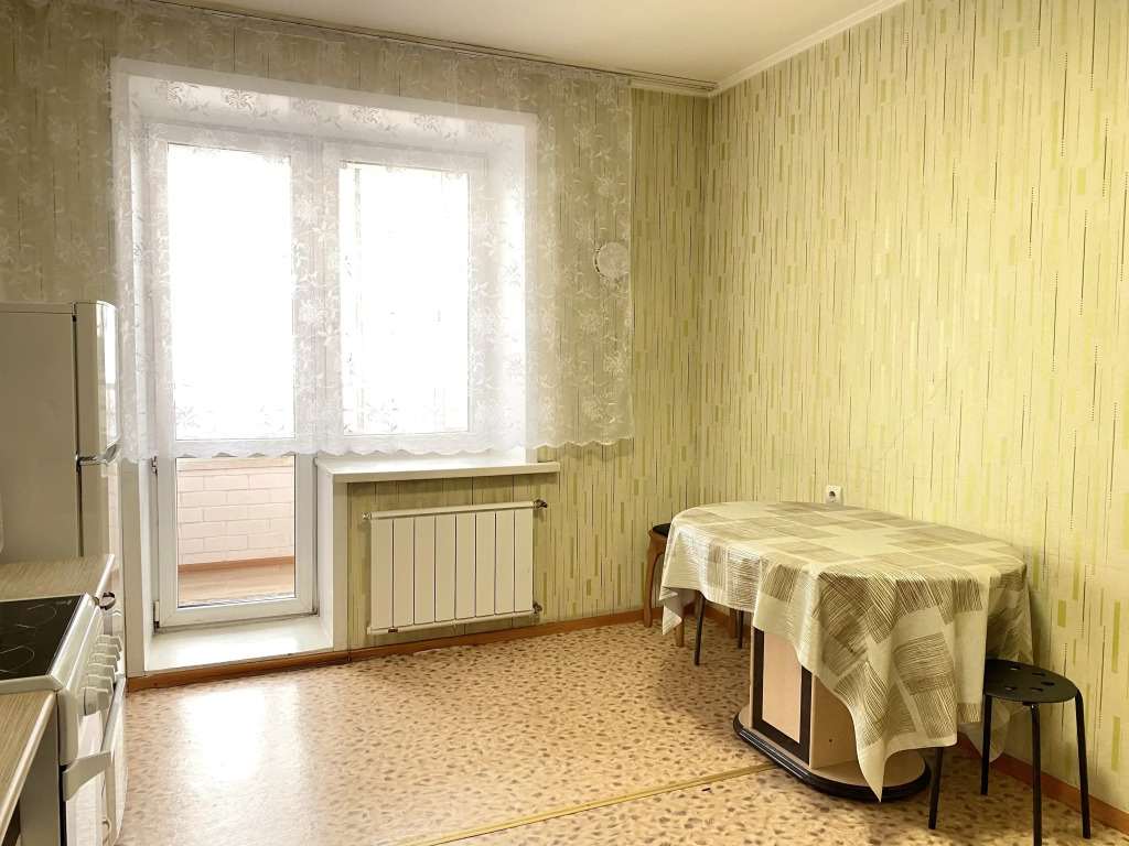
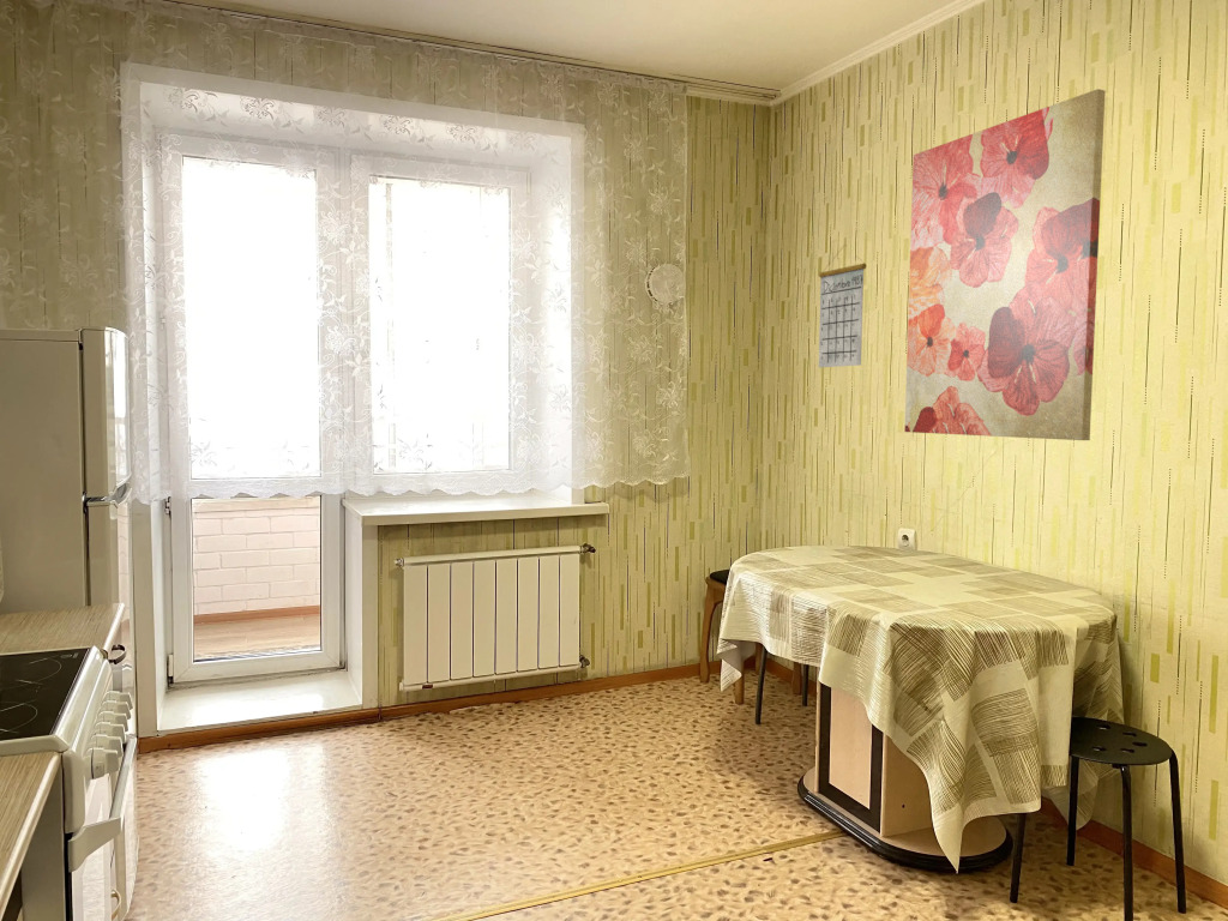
+ wall art (992, 282)
+ calendar (841, 305)
